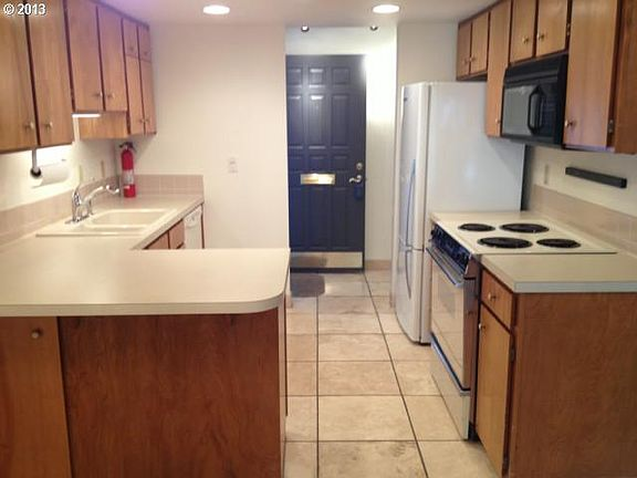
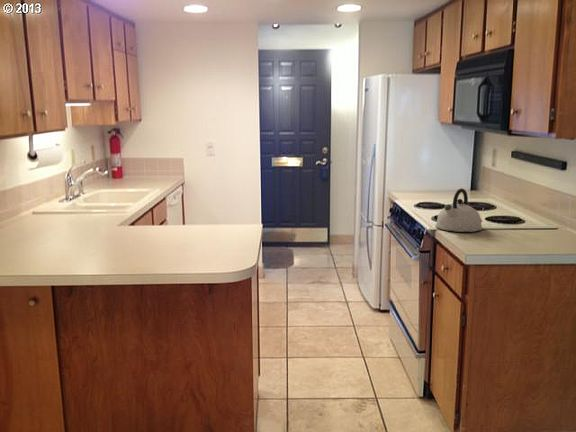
+ kettle (458, 208)
